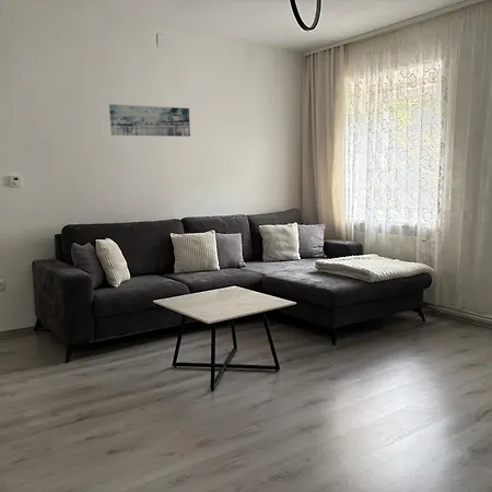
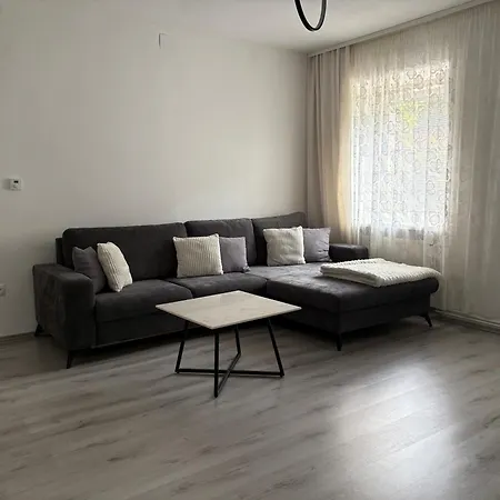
- wall art (151, 120)
